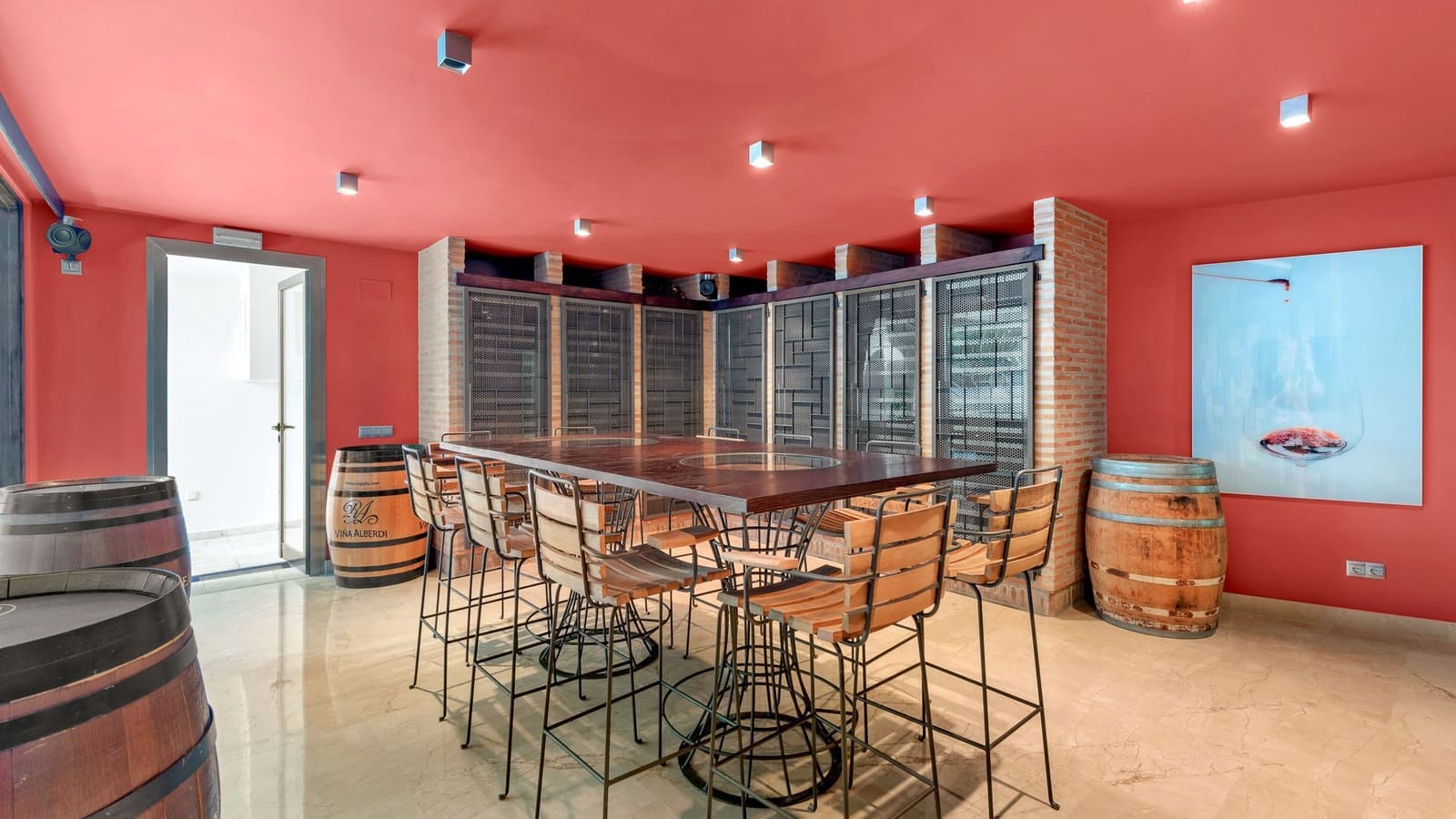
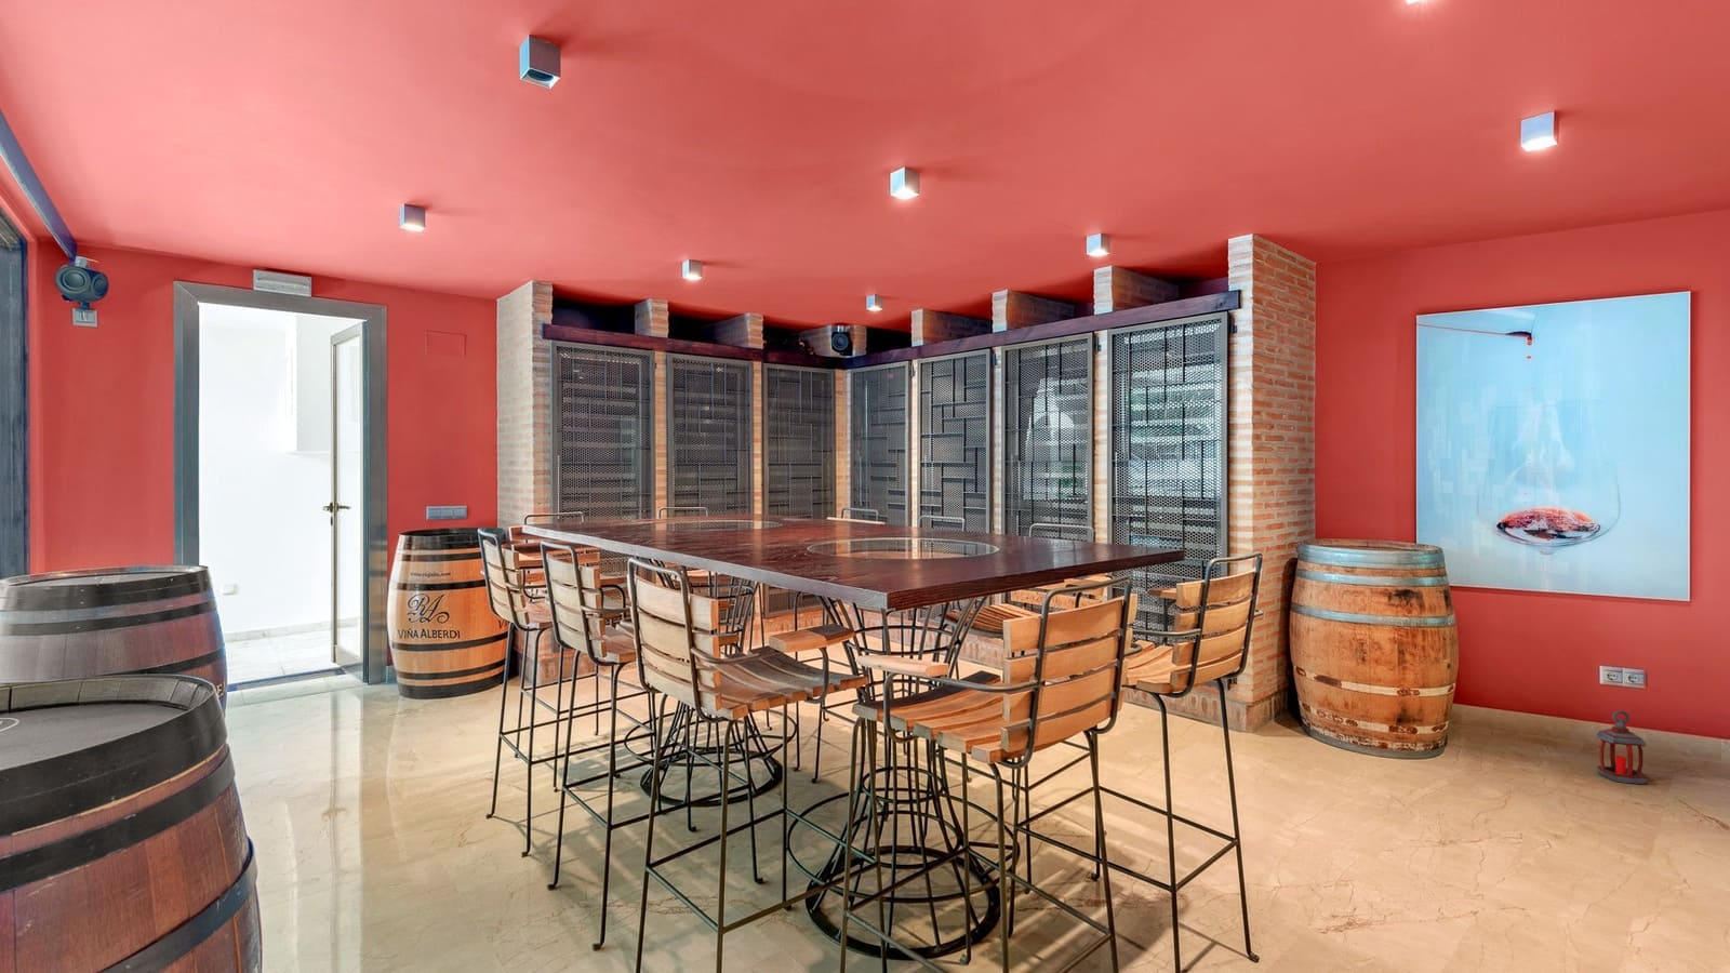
+ lantern (1621, 744)
